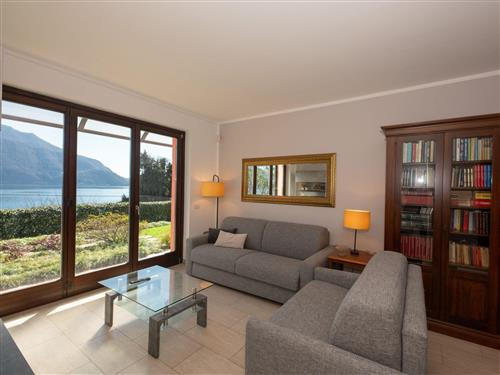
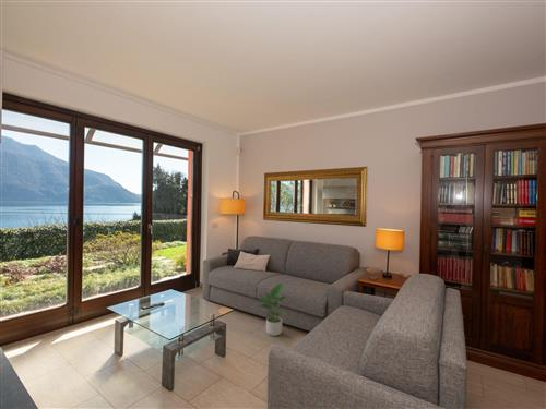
+ potted plant (271, 309)
